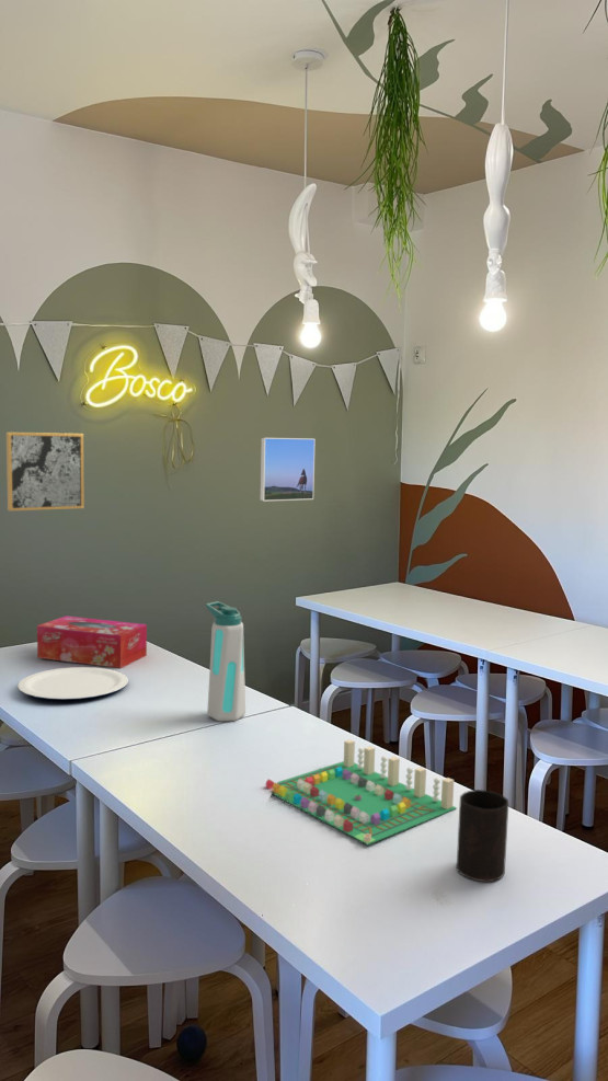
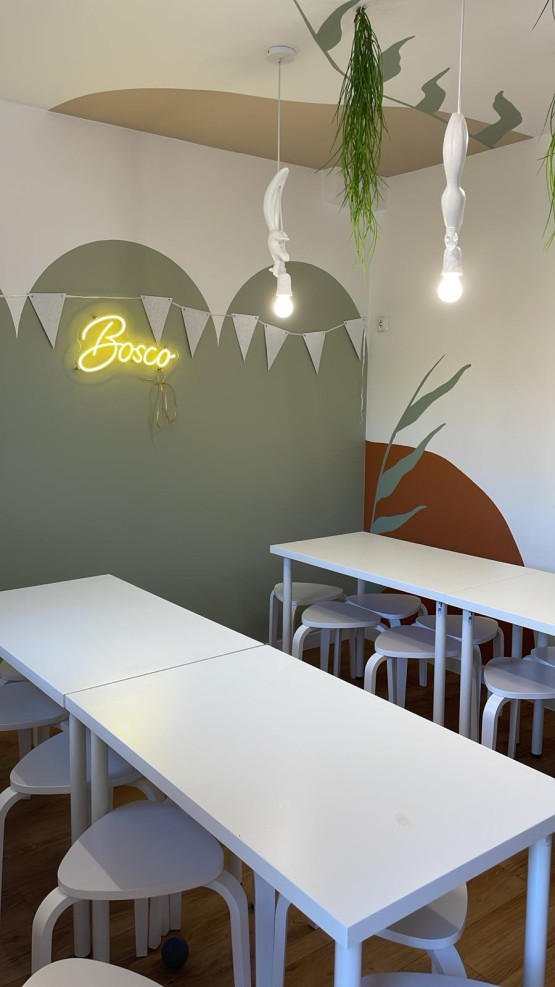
- plate (73, 683)
- water bottle (225, 660)
- board game (356, 784)
- cup (482, 835)
- wall art (46, 471)
- tissue box (92, 641)
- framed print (287, 469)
